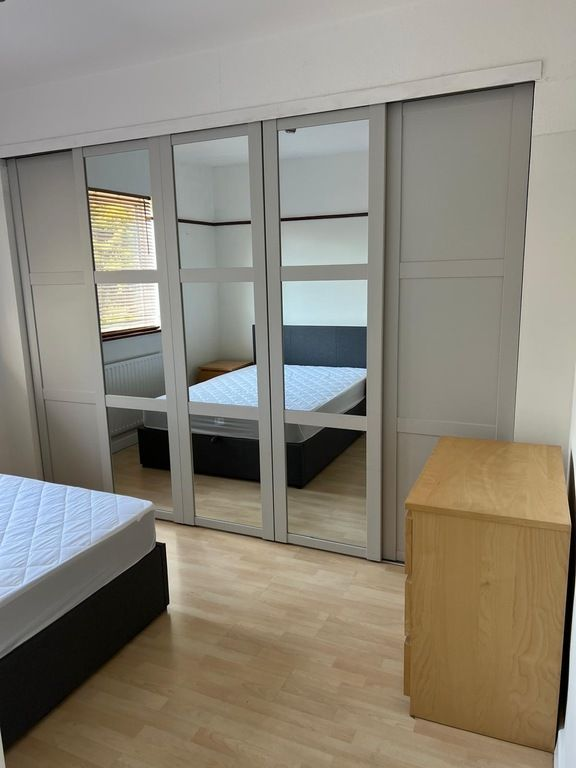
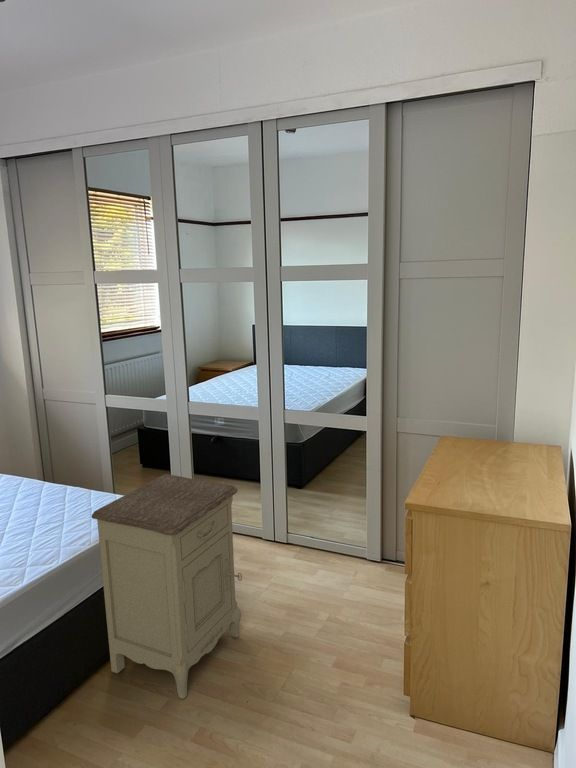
+ nightstand (180, 579)
